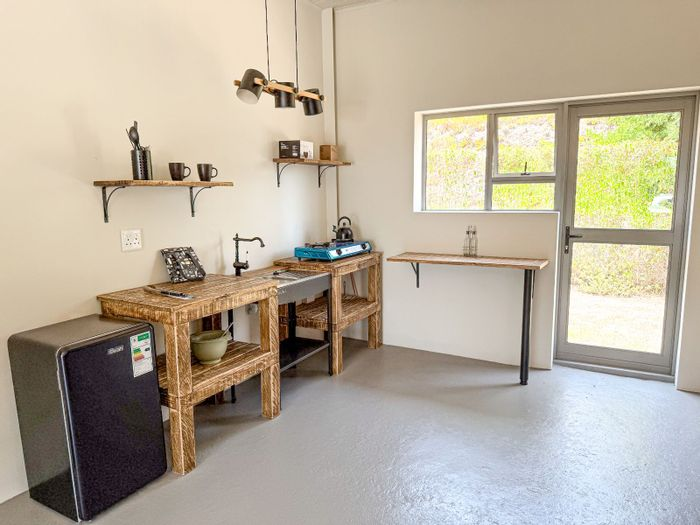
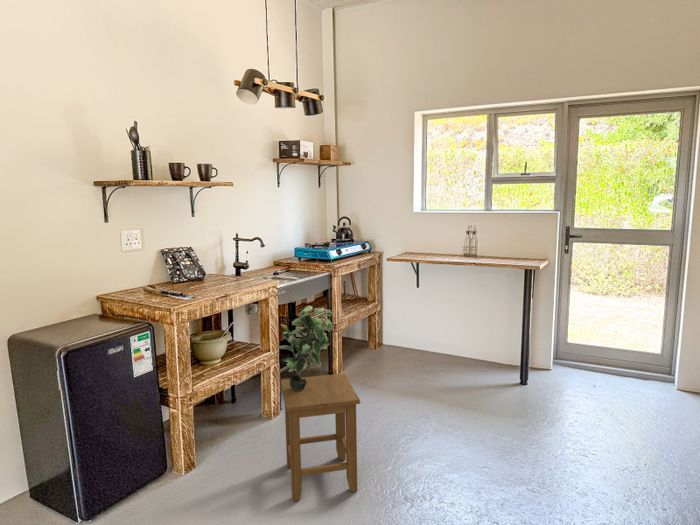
+ stool (319, 436)
+ potted plant (308, 346)
